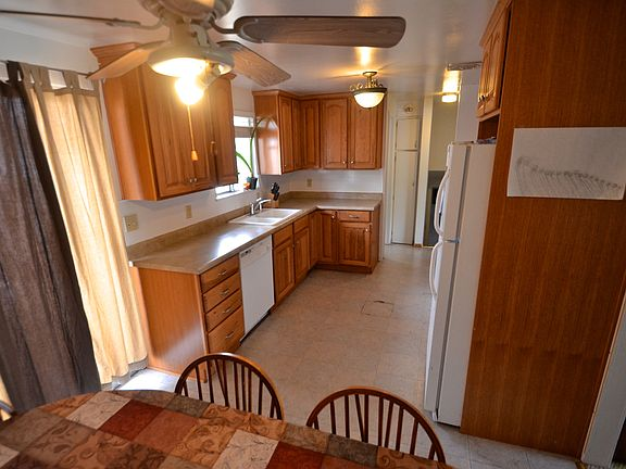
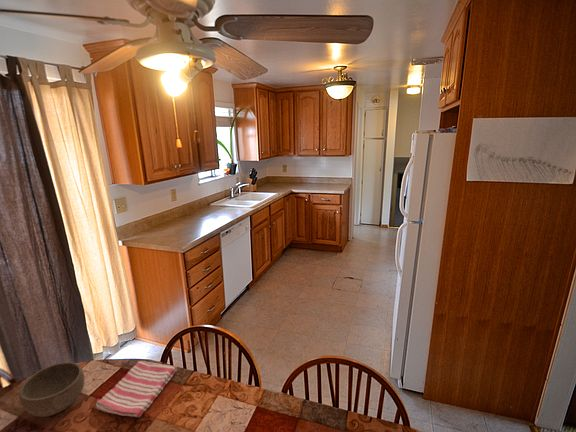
+ dish towel (139, 385)
+ bowl (54, 391)
